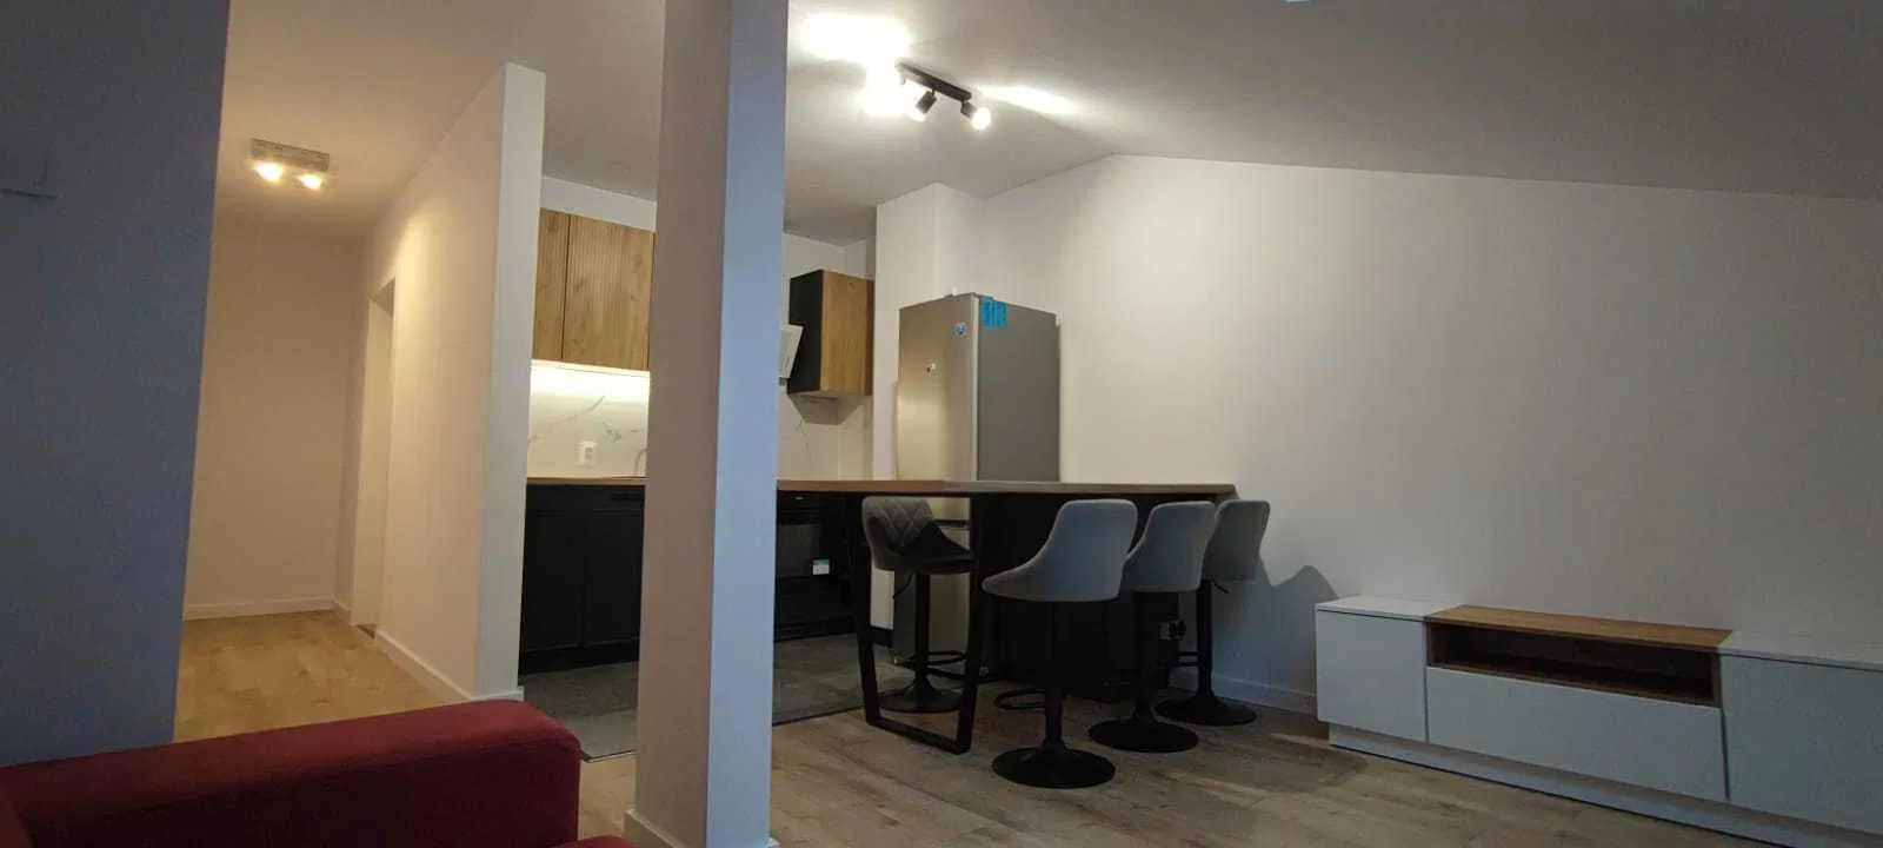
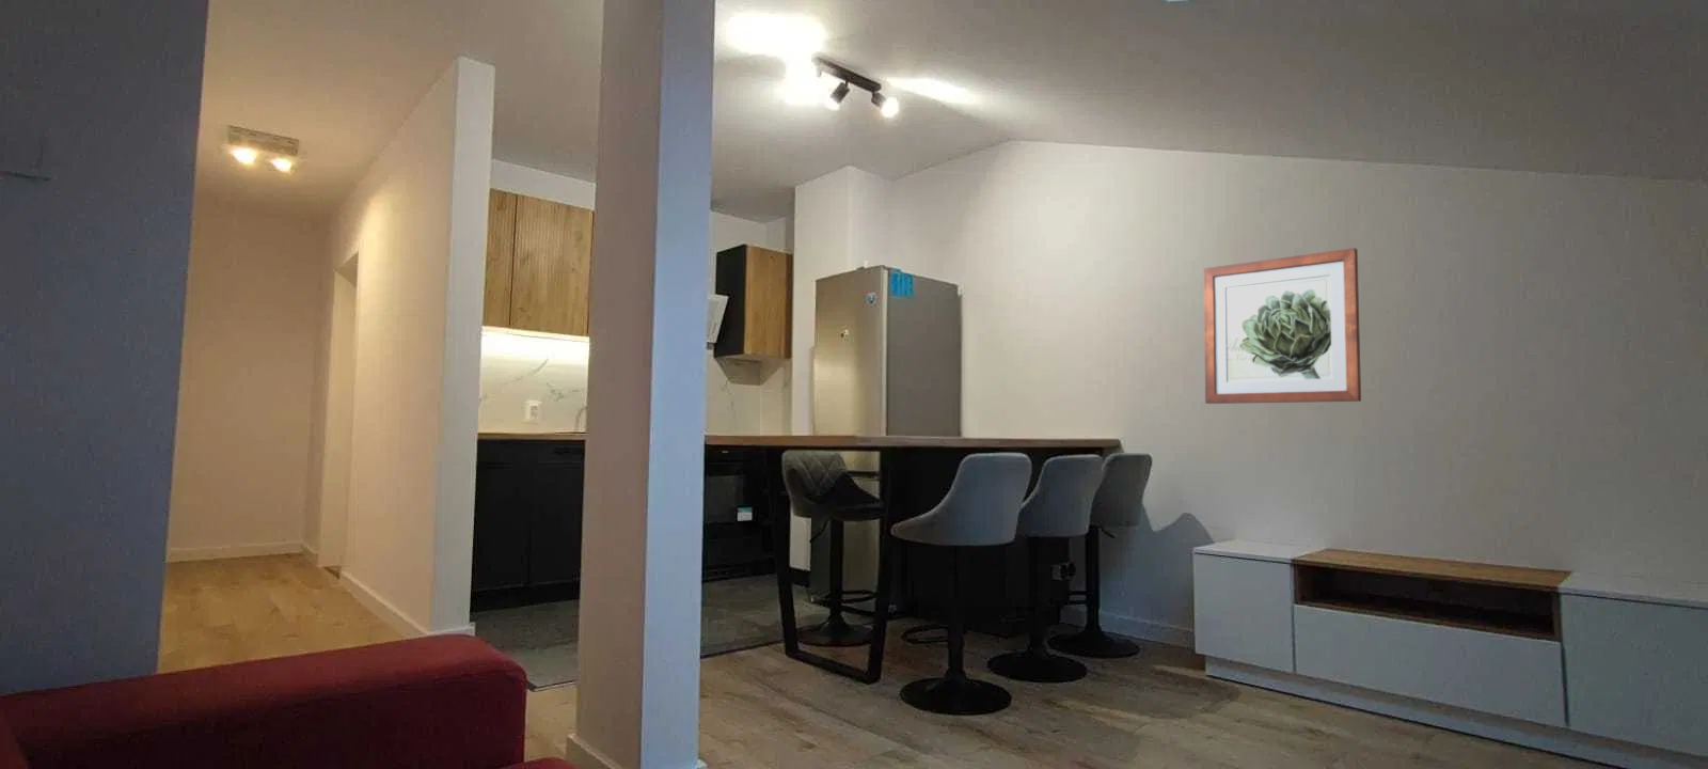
+ wall art (1277, 330)
